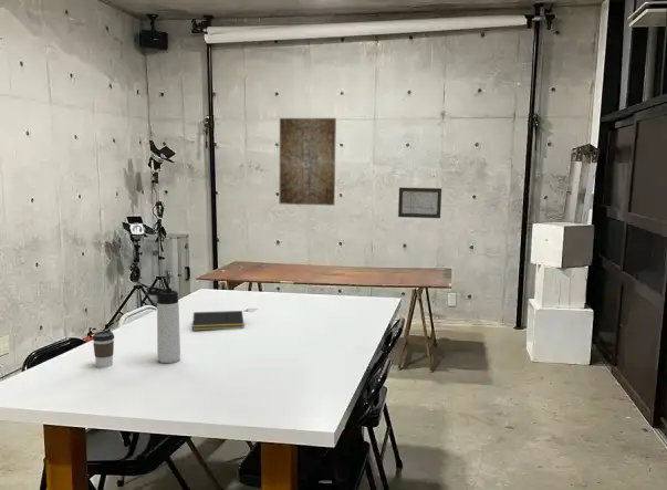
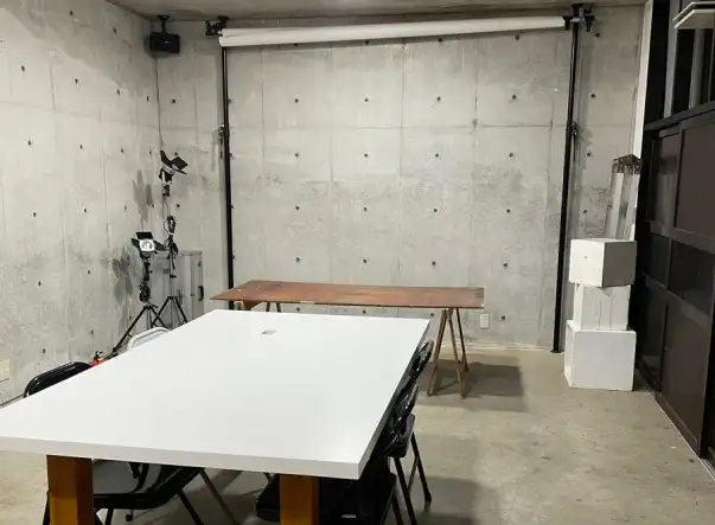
- coffee cup (103, 350)
- thermos bottle (163, 324)
- wall art (419, 202)
- notepad (218, 320)
- wall art (306, 161)
